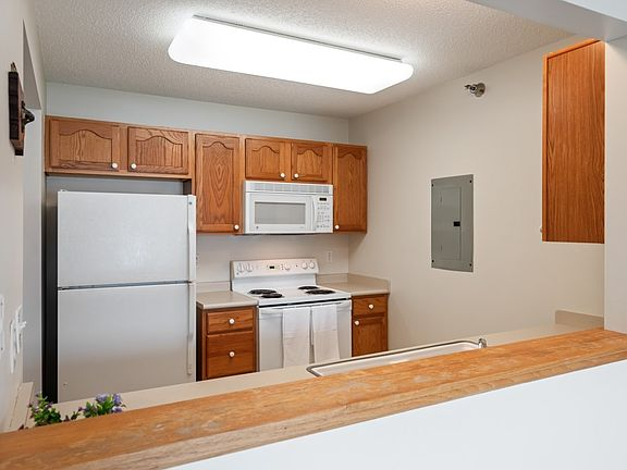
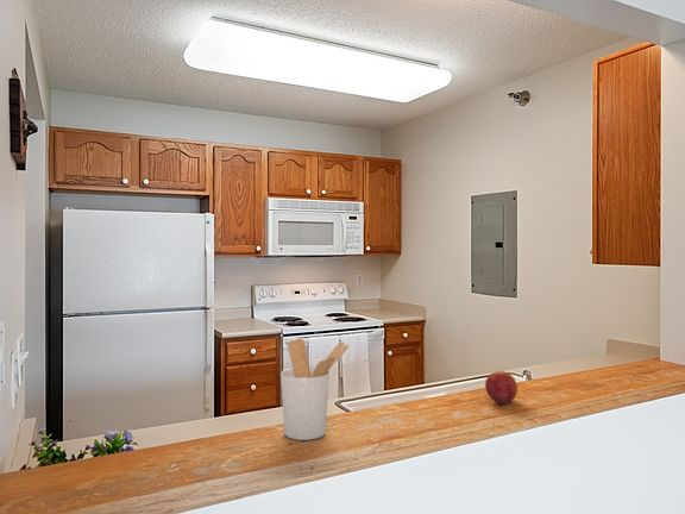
+ fruit (501, 387)
+ utensil holder (316, 386)
